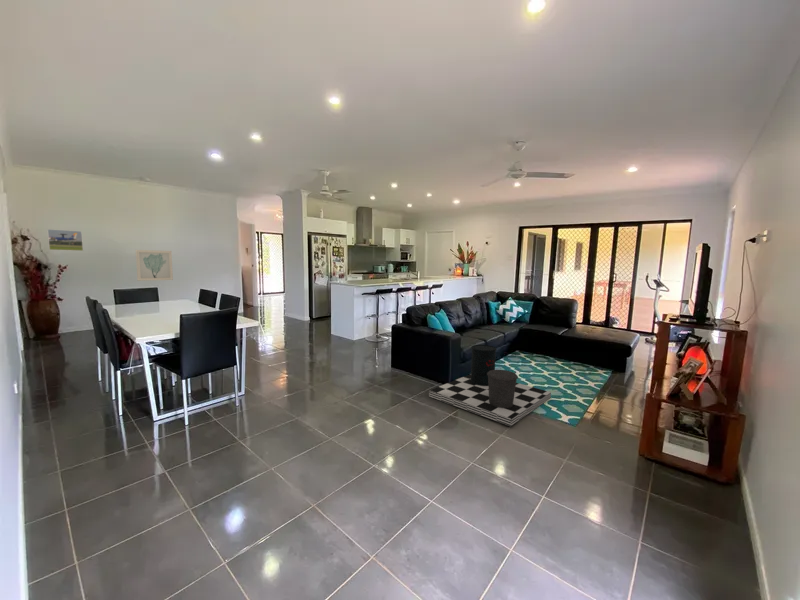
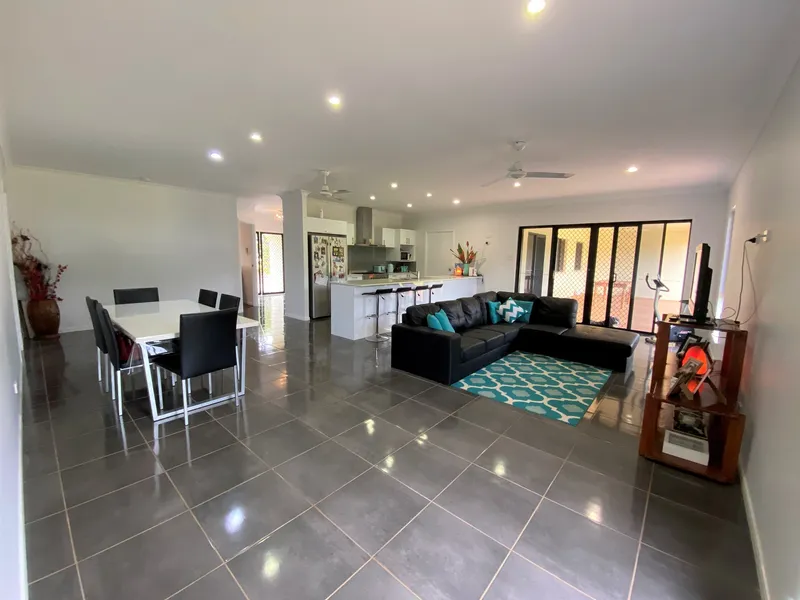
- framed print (65, 240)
- wall art (154, 265)
- waste bin (490, 375)
